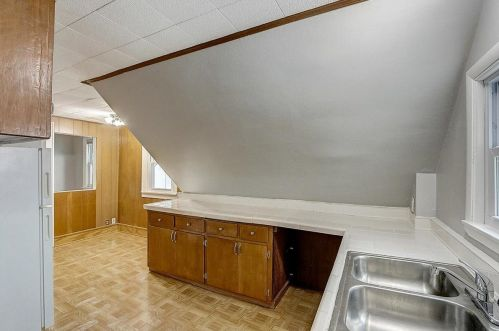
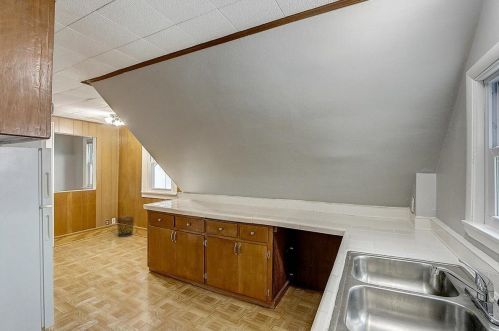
+ trash can (125, 226)
